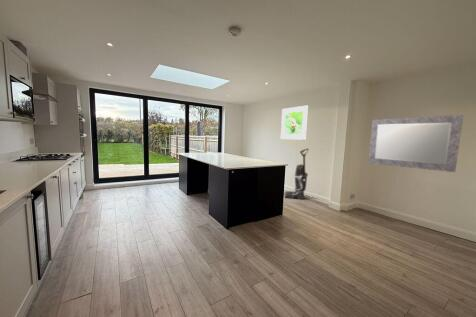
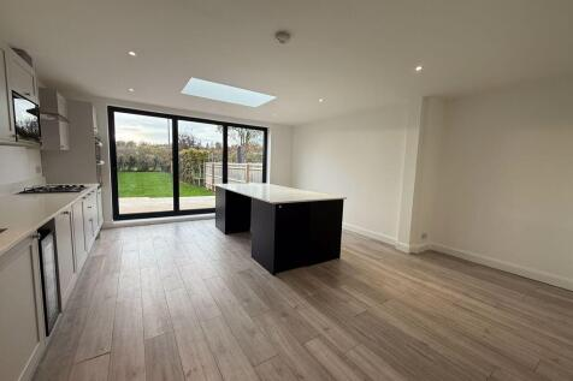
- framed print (293, 123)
- mirror (408, 142)
- vacuum cleaner (295, 172)
